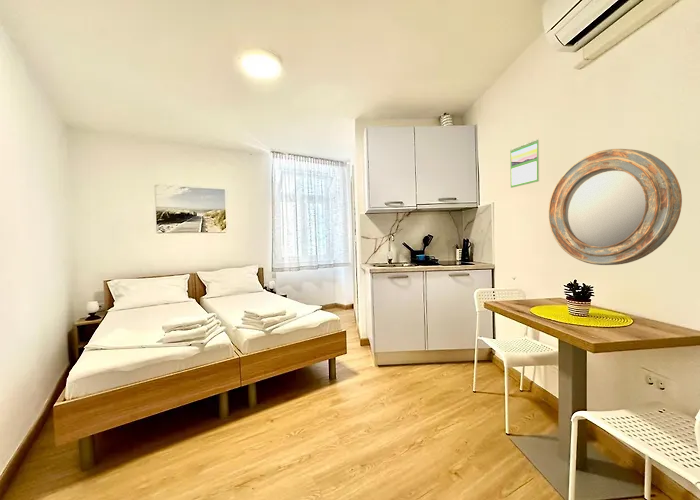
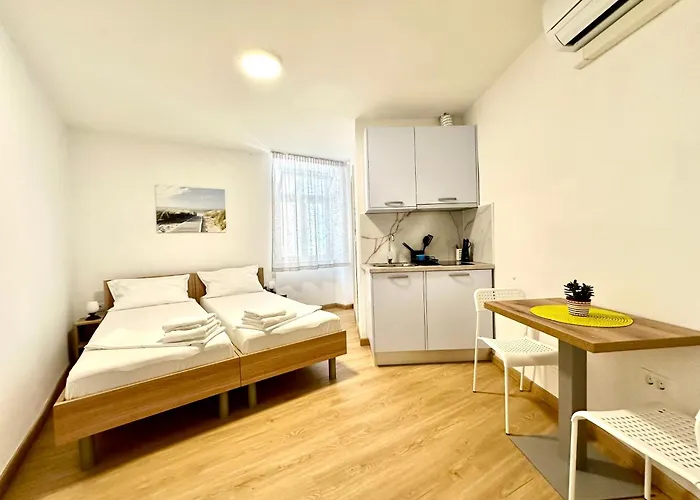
- calendar (524, 164)
- home mirror (602, 208)
